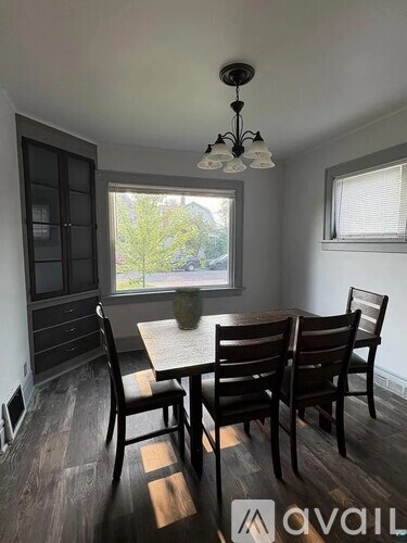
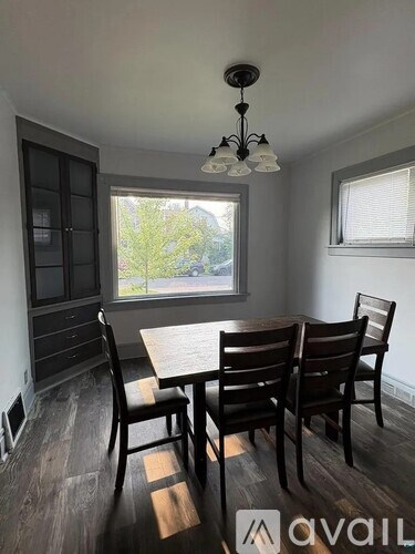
- vase (188, 307)
